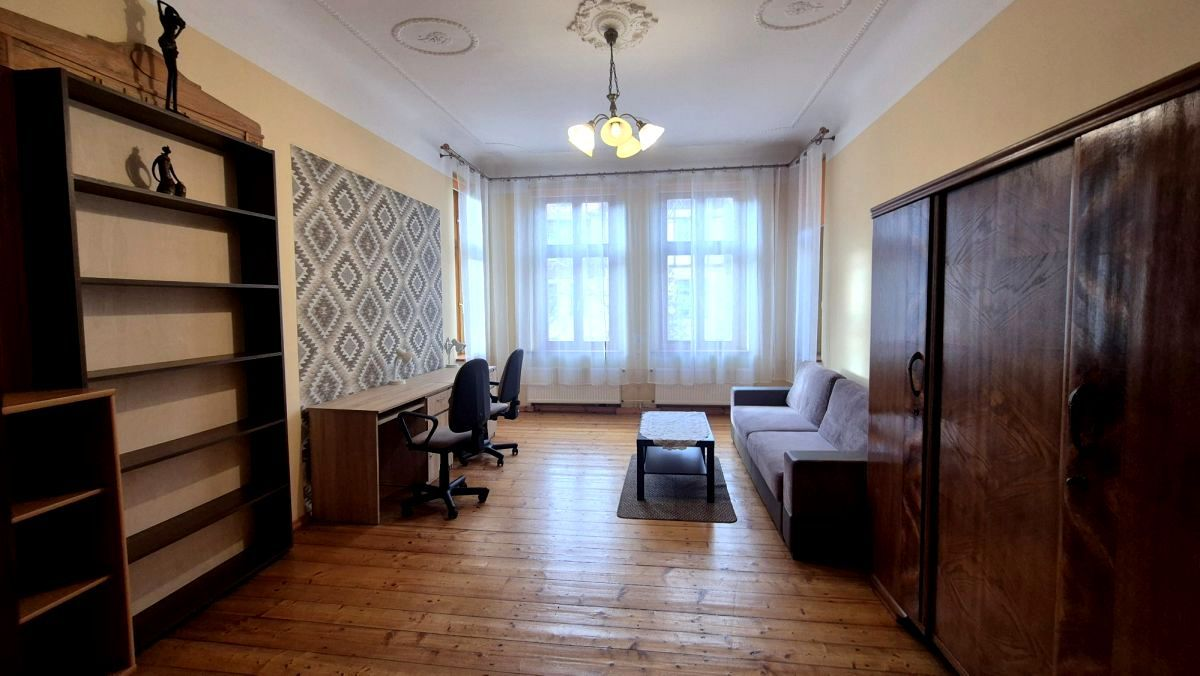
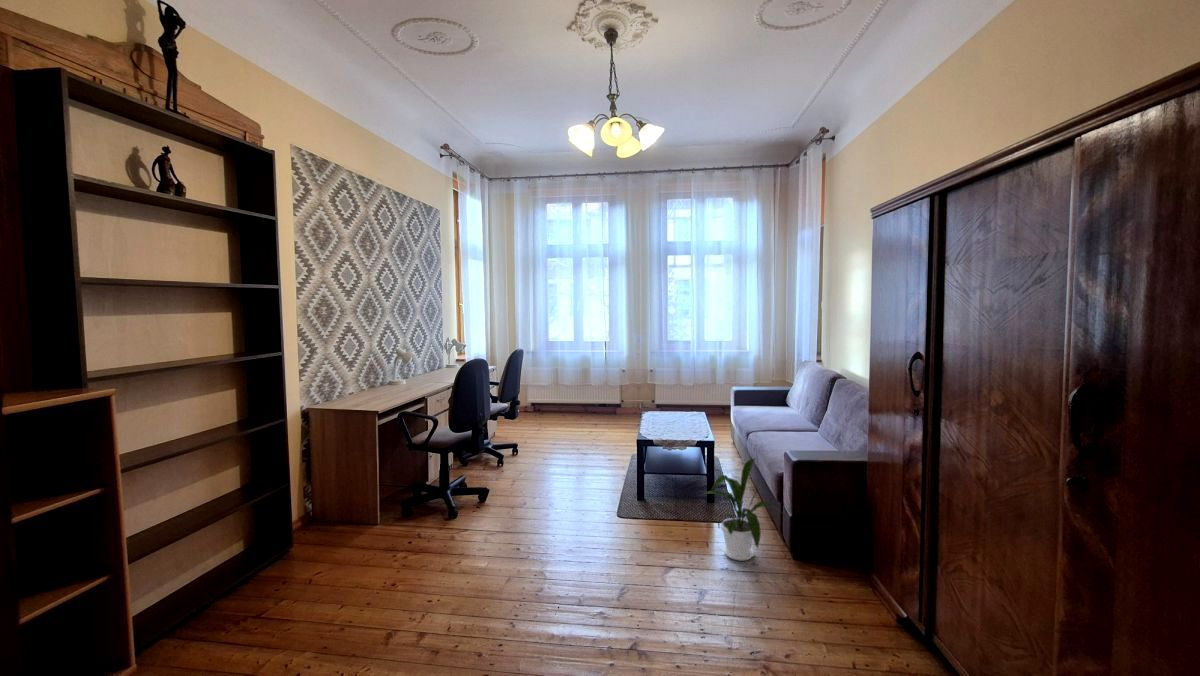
+ house plant (738, 508)
